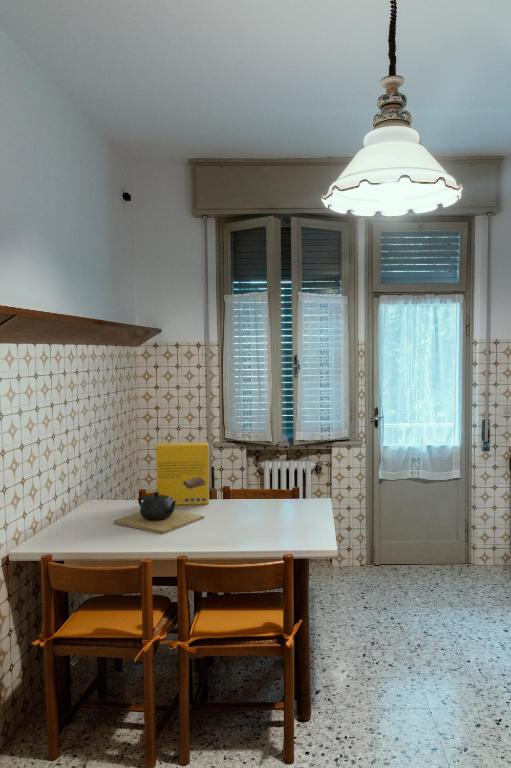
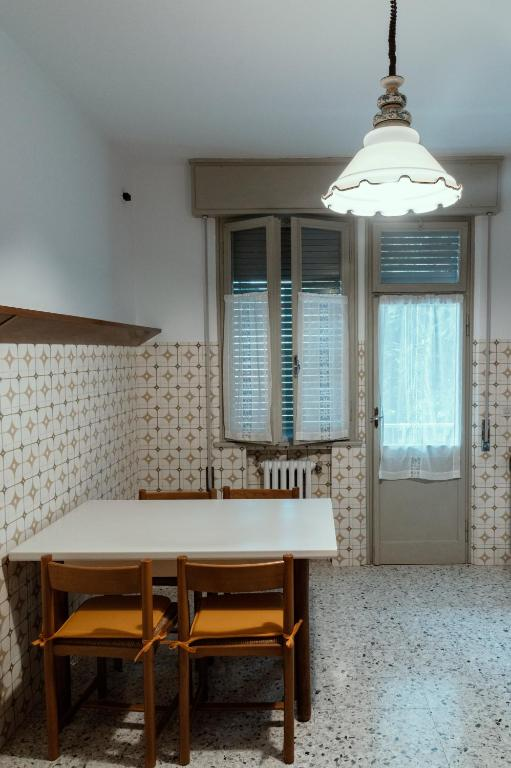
- teapot (159, 506)
- cereal box (183, 473)
